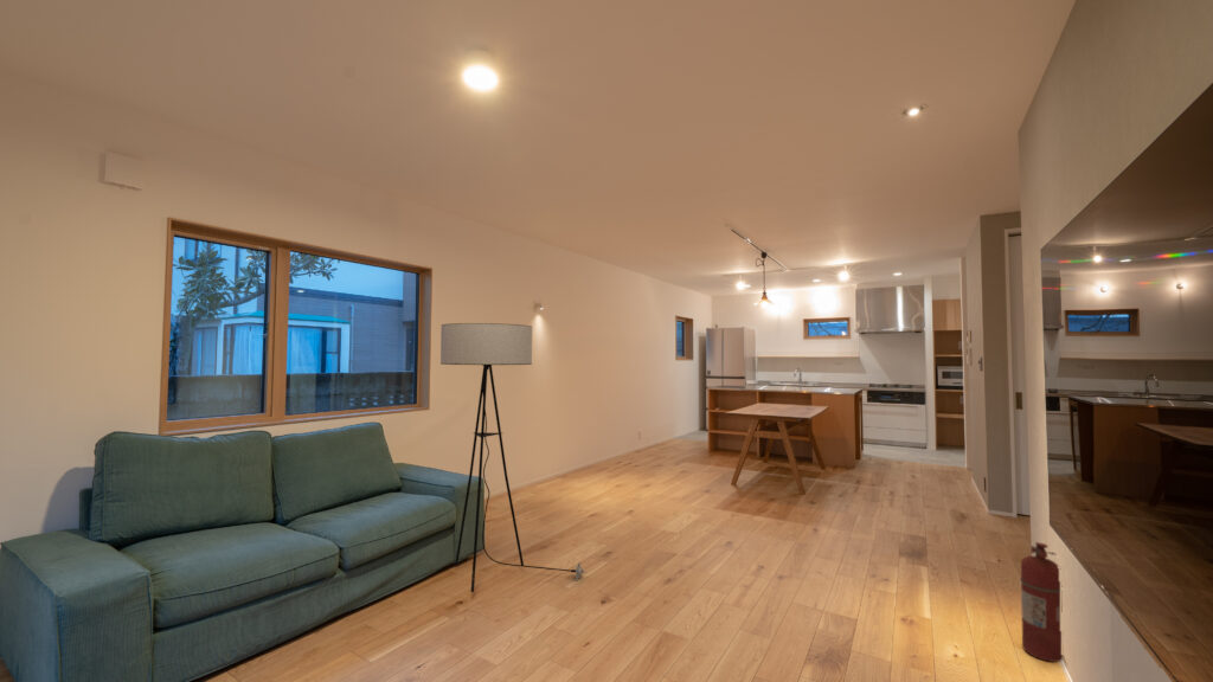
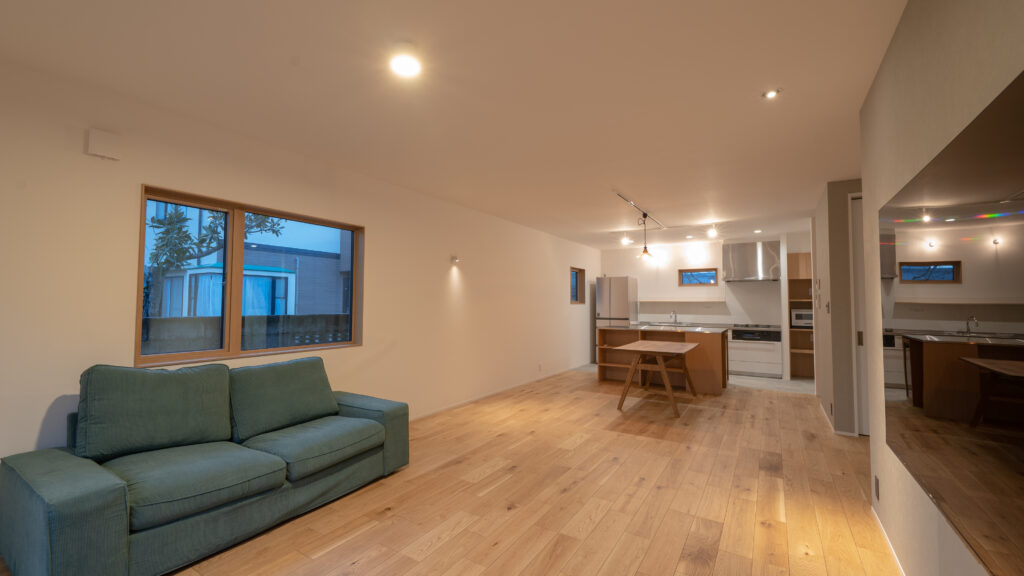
- fire extinguisher (1041, 596)
- floor lamp (503, 453)
